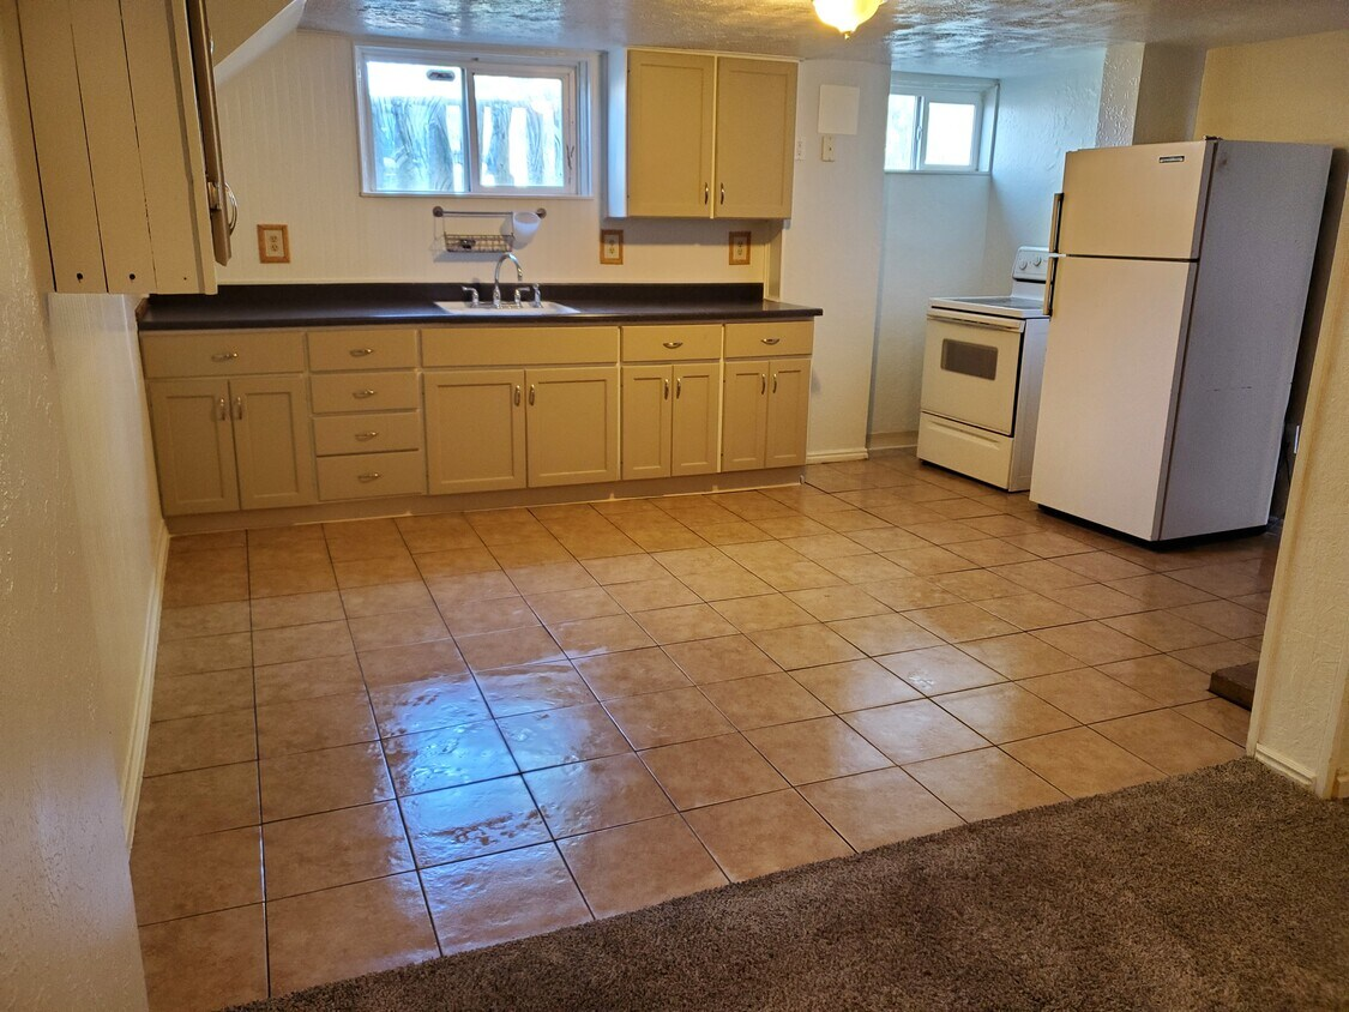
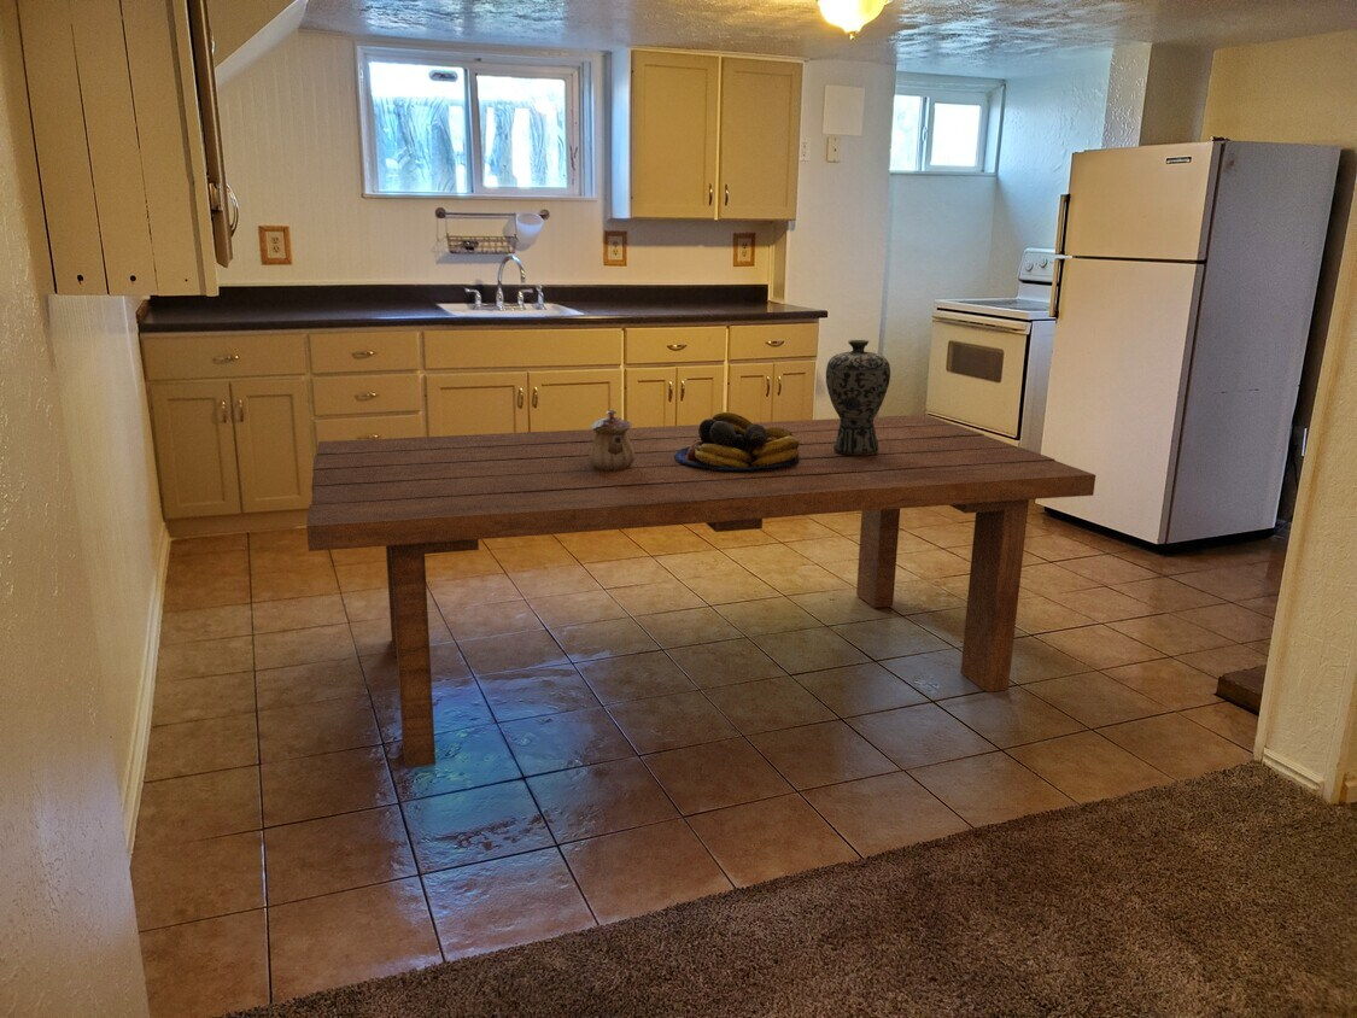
+ teapot (610, 437)
+ dining table (688, 523)
+ vase (856, 396)
+ fruit bowl (737, 435)
